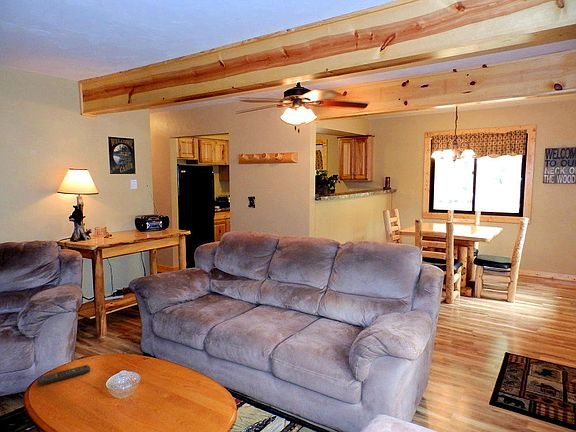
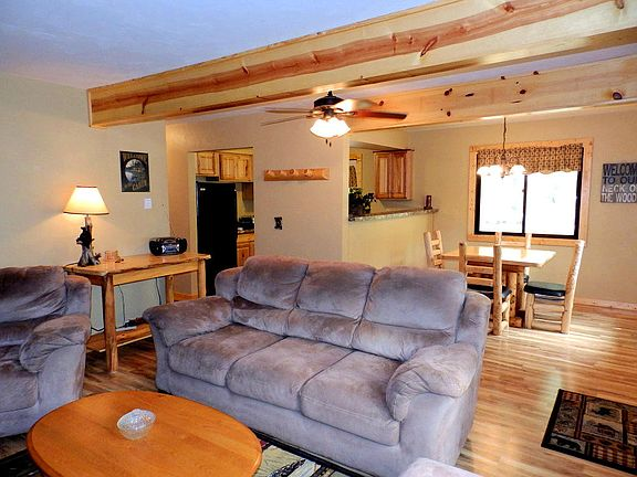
- remote control (64, 374)
